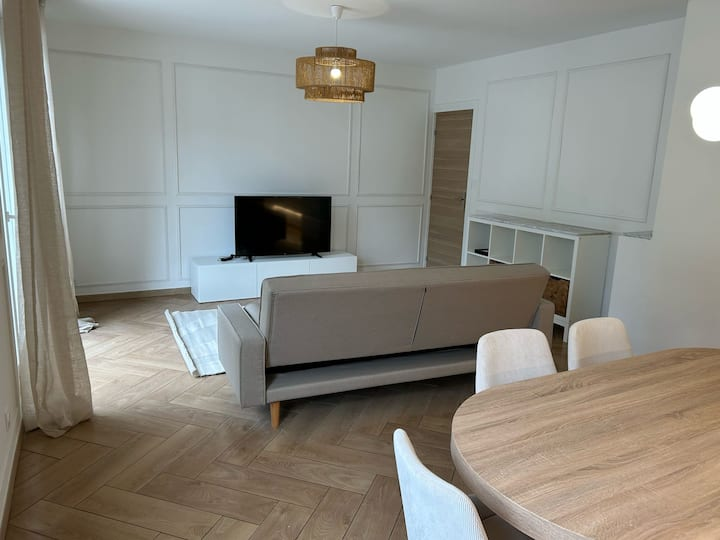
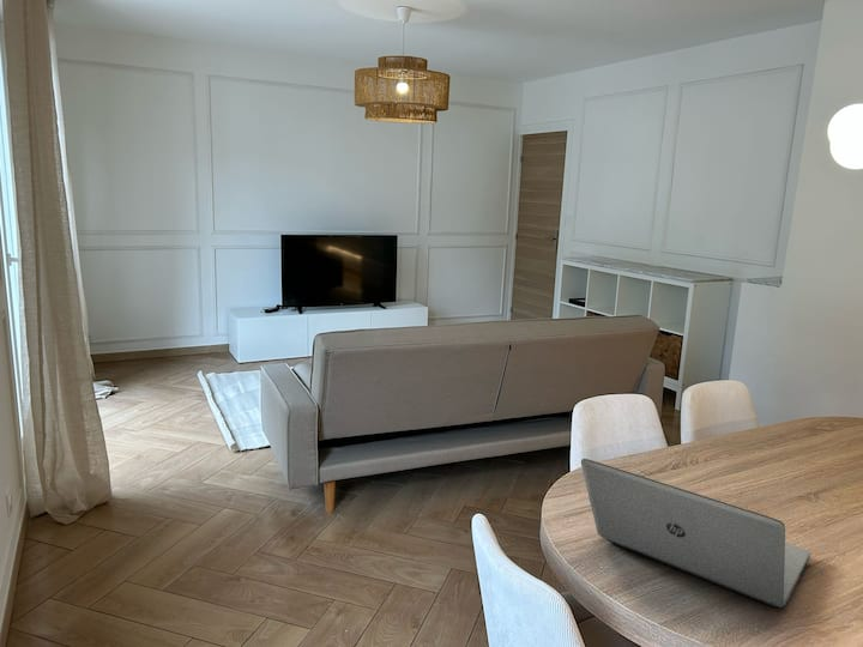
+ laptop (699, 509)
